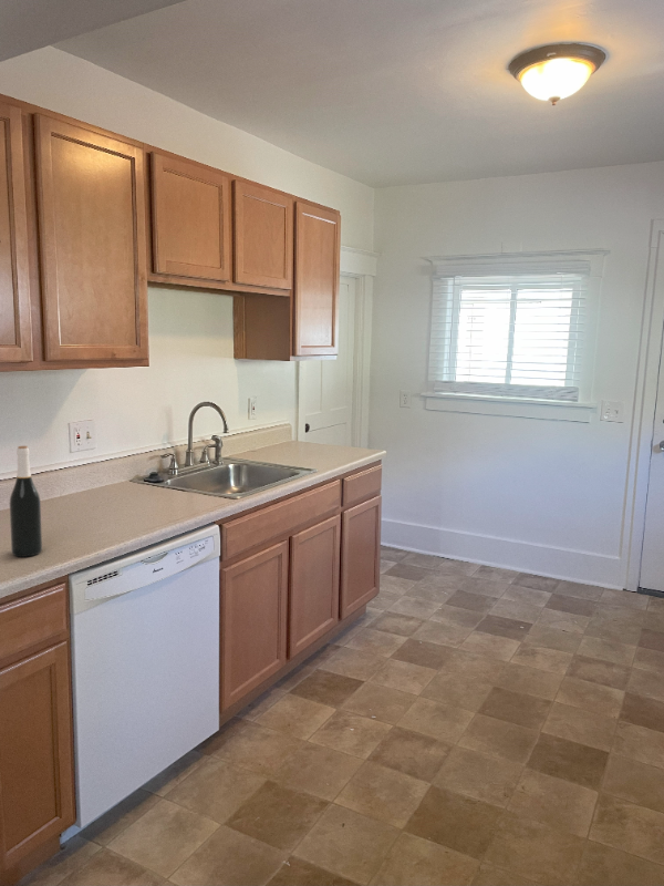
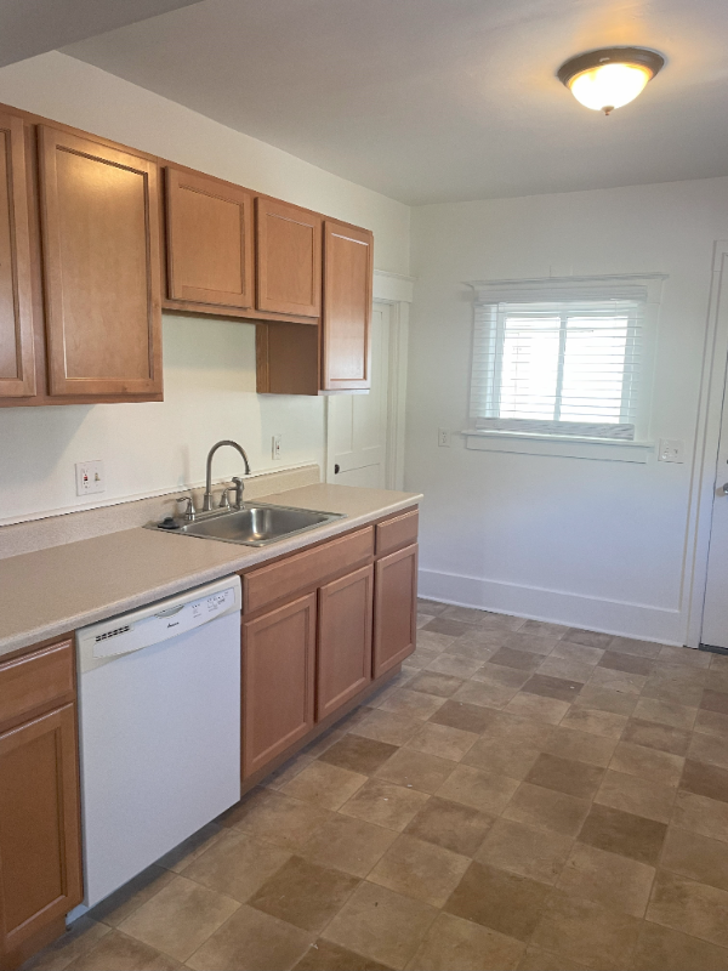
- wine bottle (24, 499)
